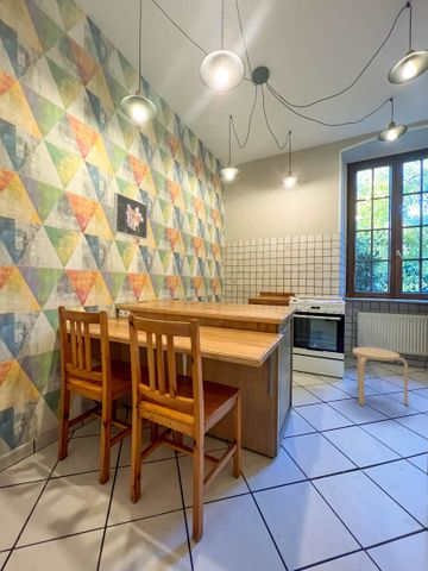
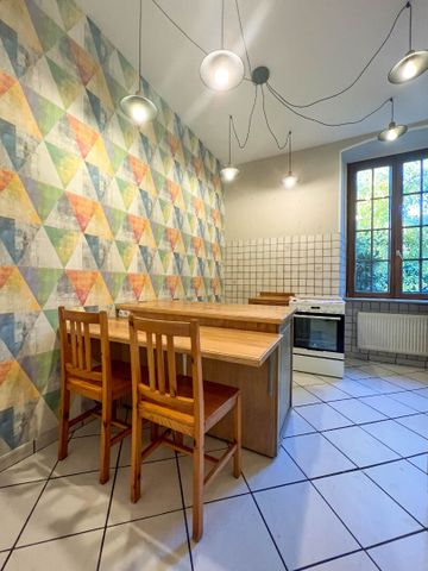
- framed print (131, 217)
- stool (363, 375)
